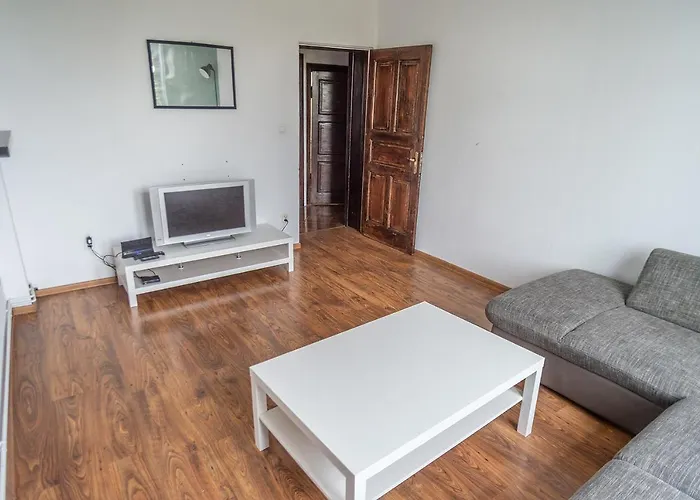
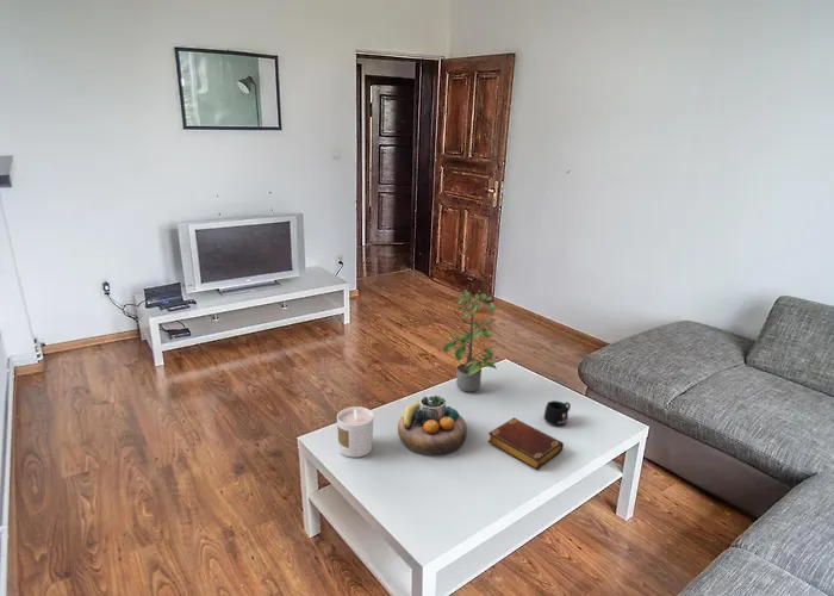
+ mug (559, 411)
+ decorative bowl (432, 417)
+ potted plant (471, 342)
+ candle (355, 428)
+ book (525, 441)
